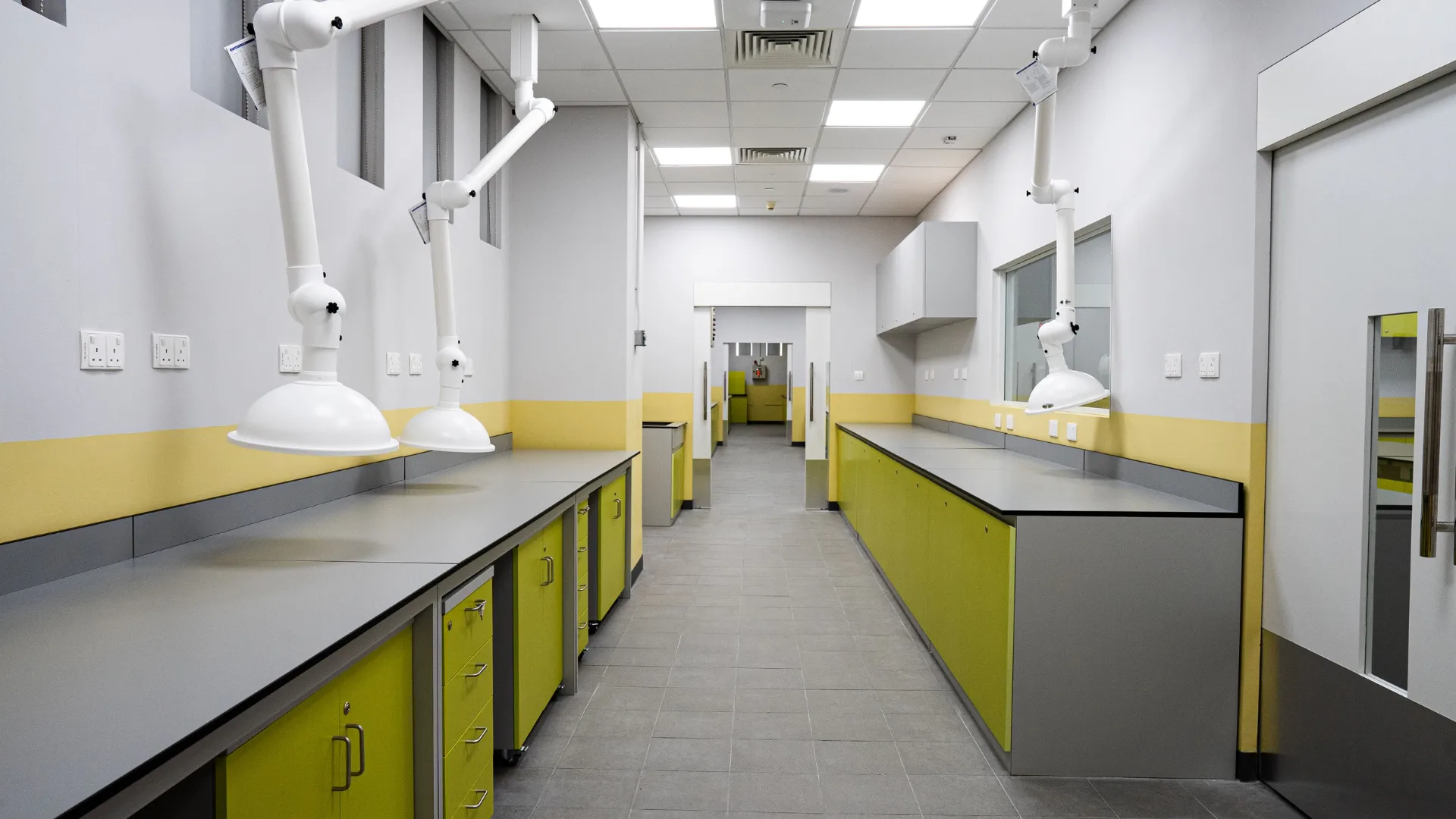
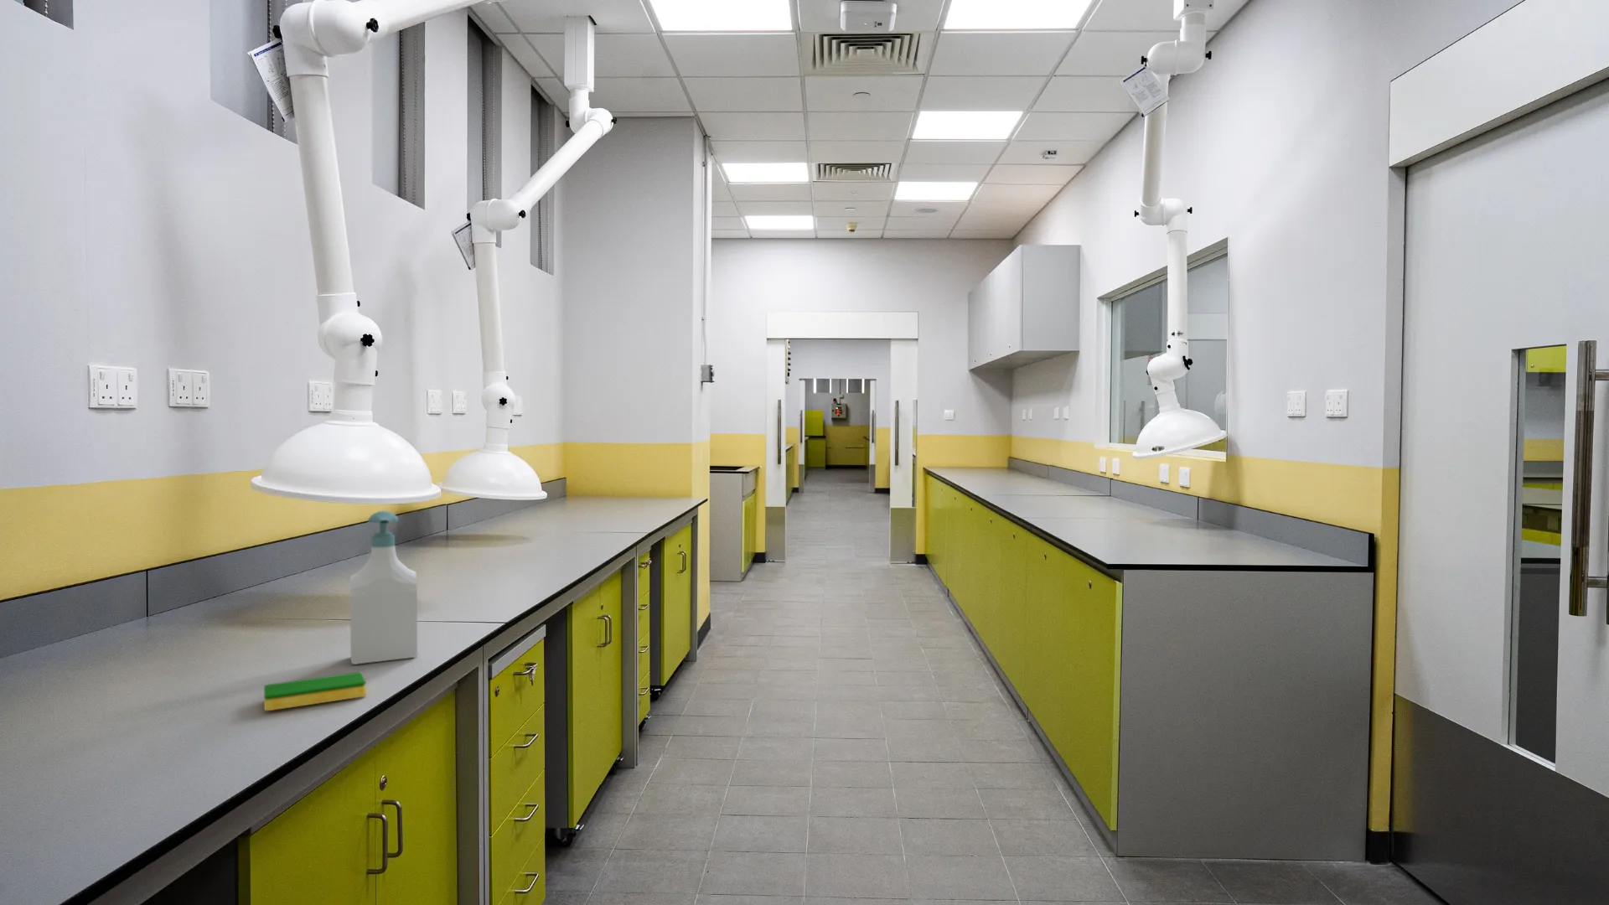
+ soap bottle (383, 585)
+ dish sponge (315, 691)
